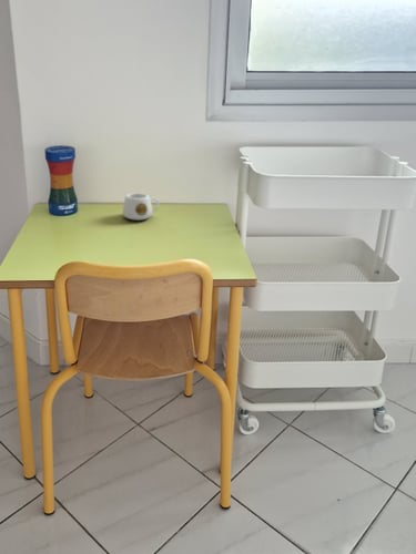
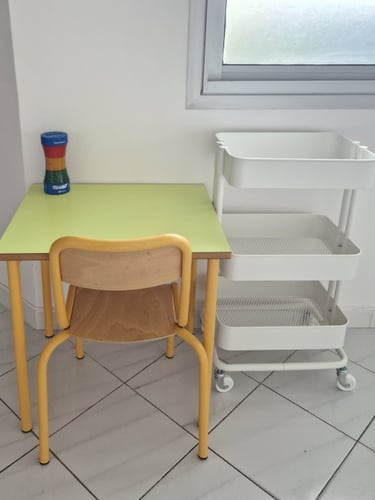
- mug (141, 206)
